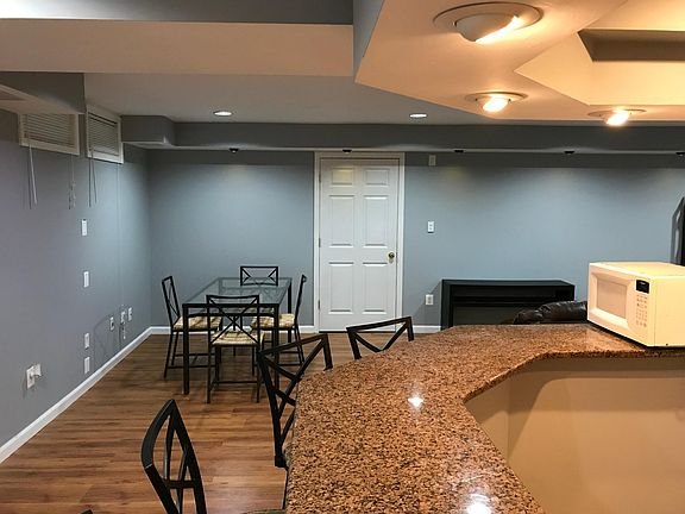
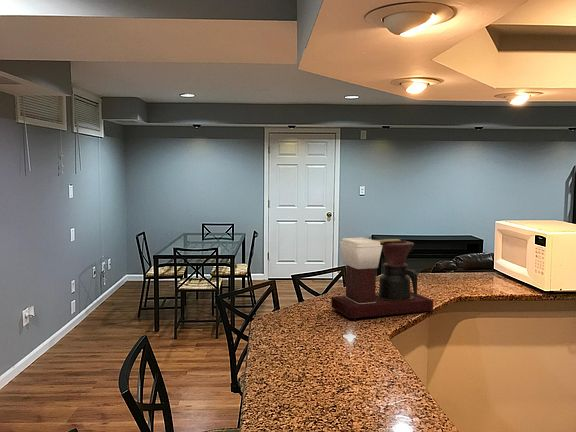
+ coffee maker (382, 275)
